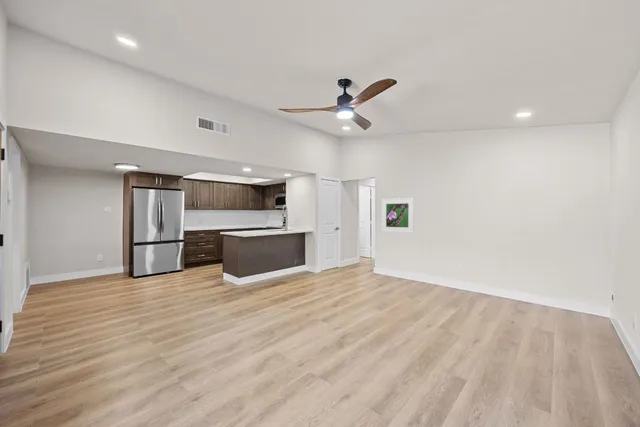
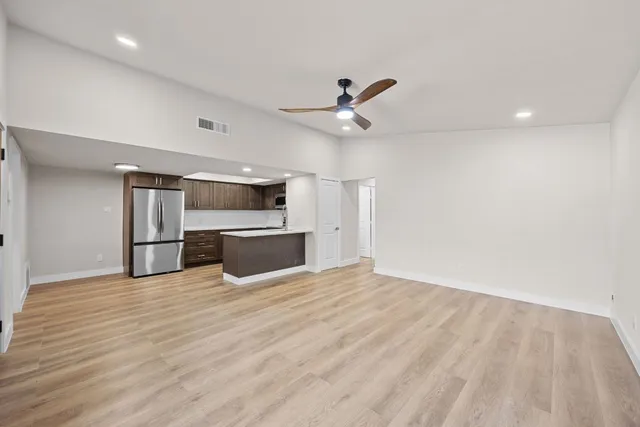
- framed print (397, 215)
